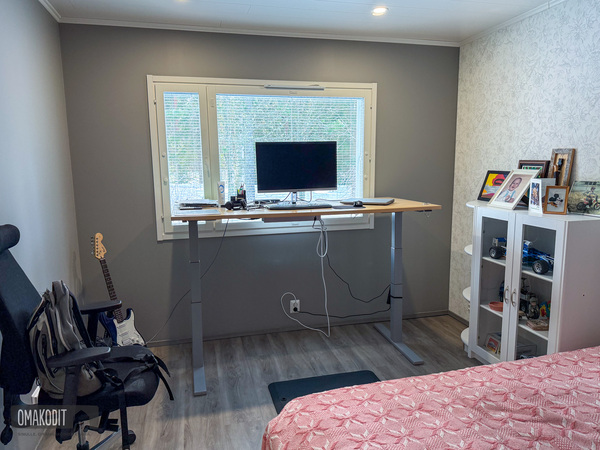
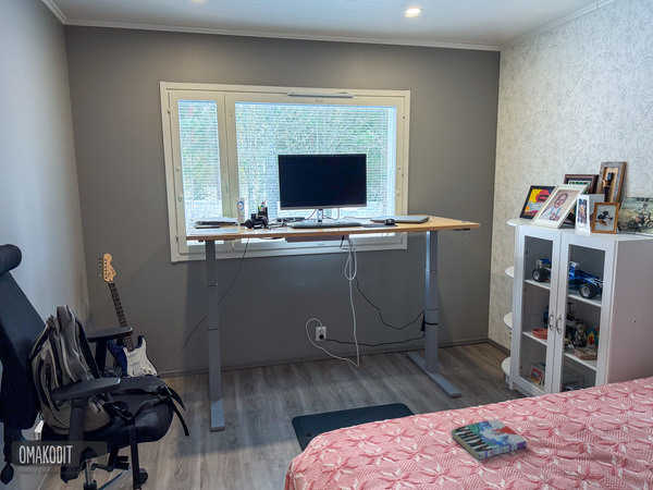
+ book (488, 437)
